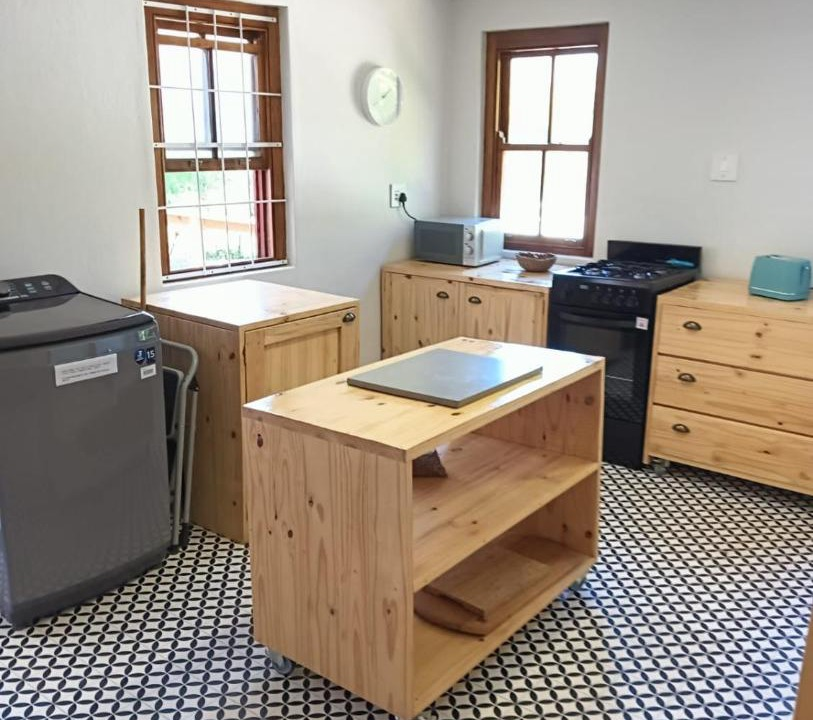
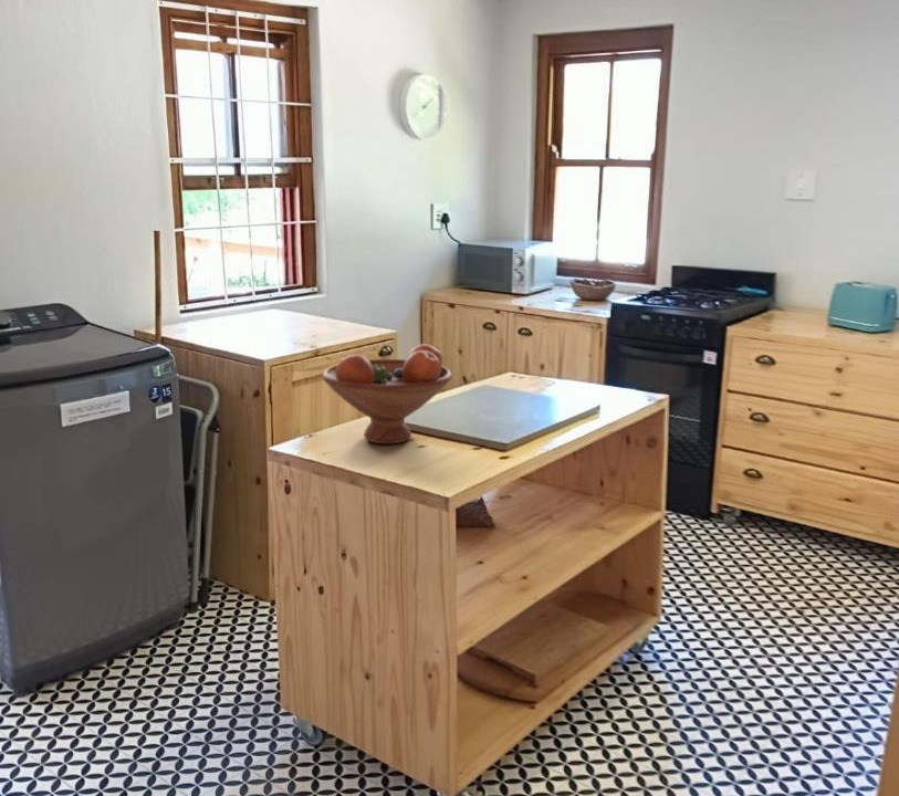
+ fruit bowl (387, 392)
